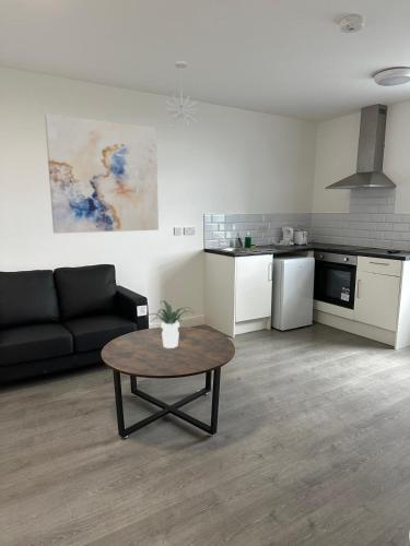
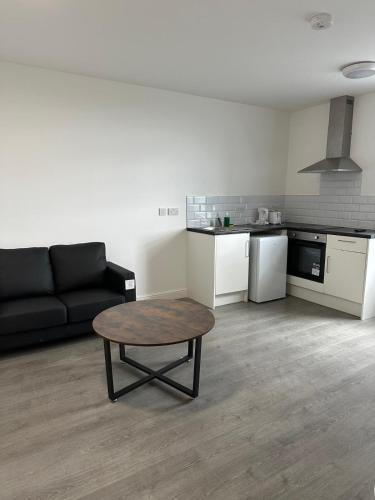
- pendant light (180, 96)
- wall art (106, 177)
- potted plant (169, 324)
